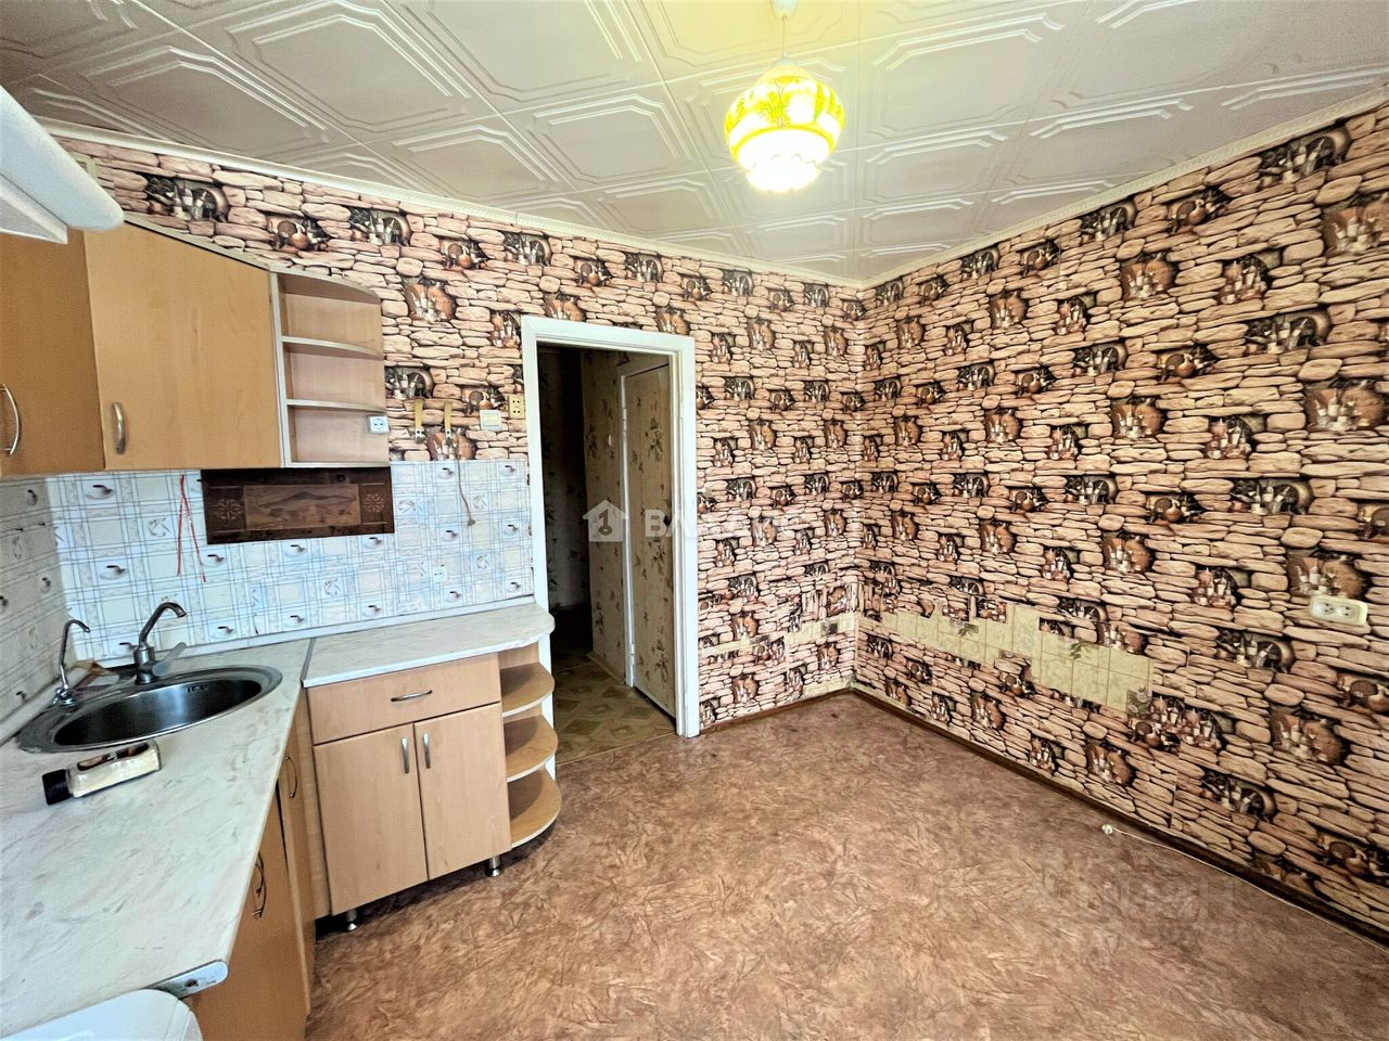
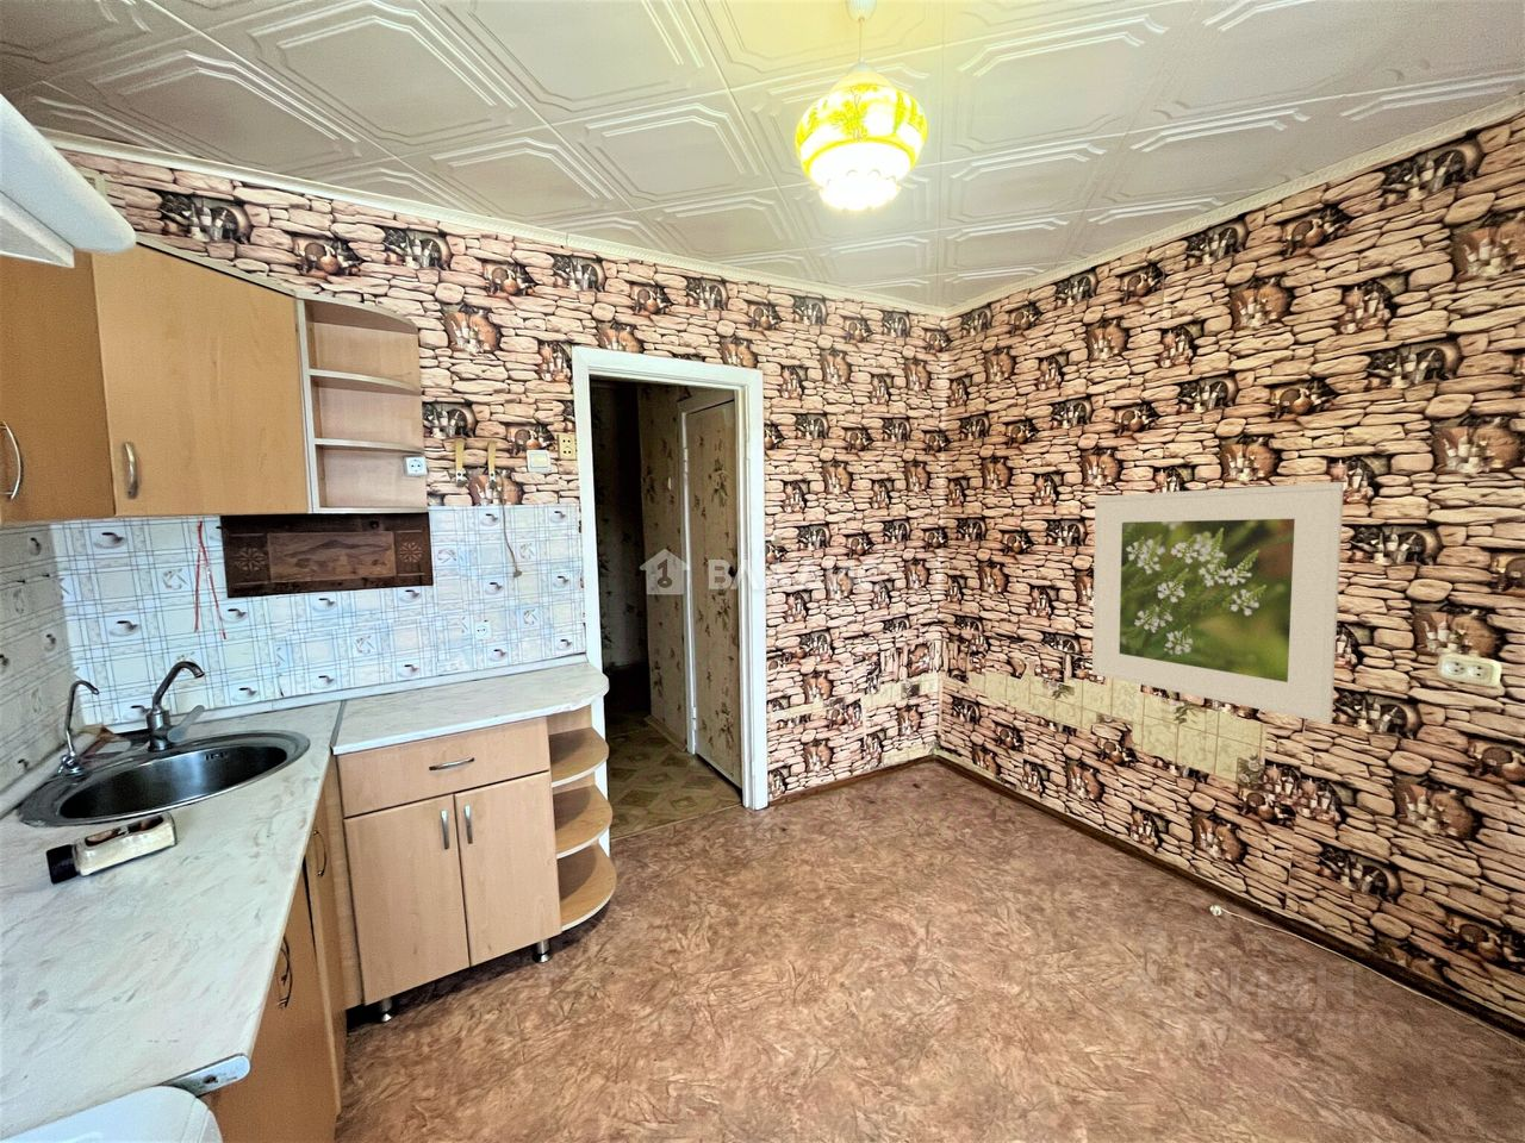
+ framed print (1196, 593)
